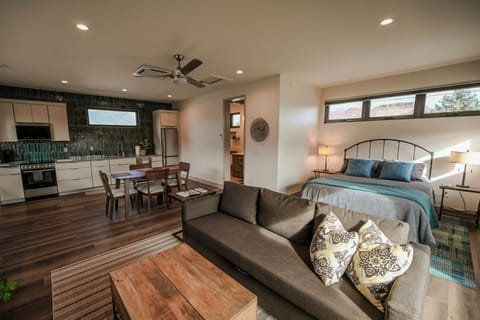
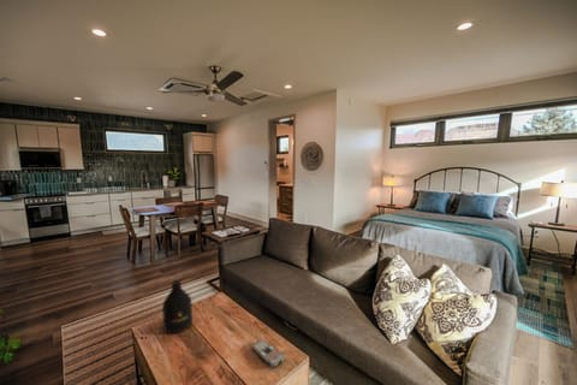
+ bottle (177, 303)
+ remote control (267, 351)
